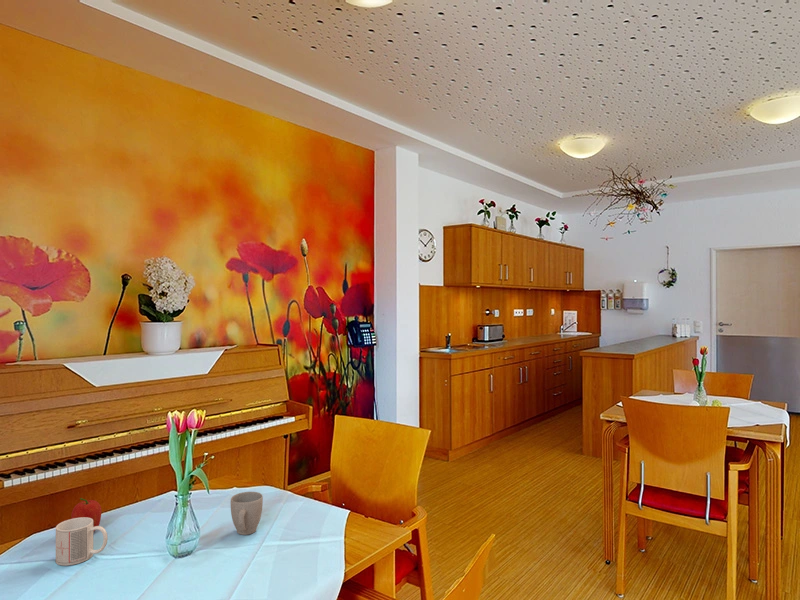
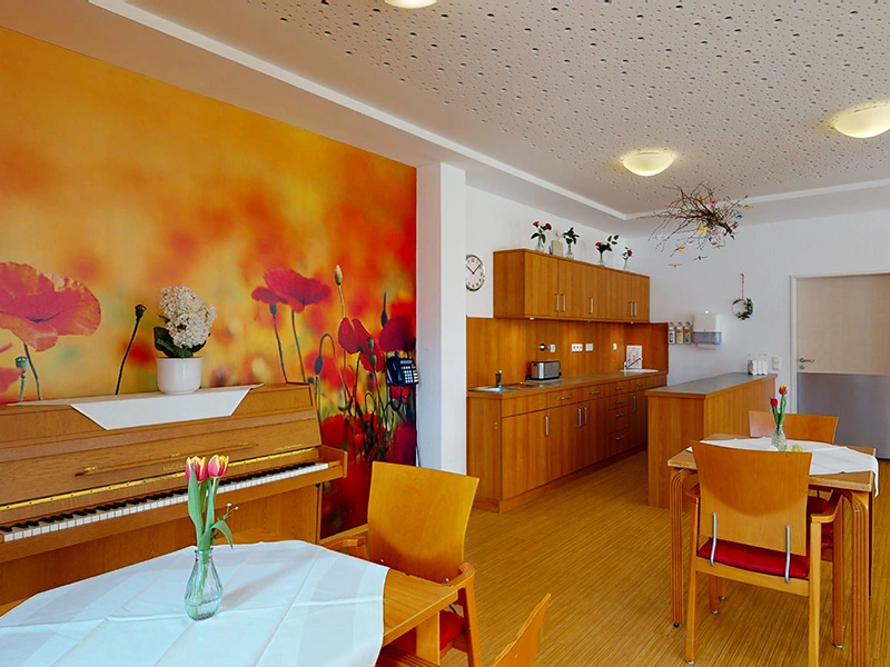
- mug (245, 516)
- mug (82, 540)
- fruit (86, 515)
